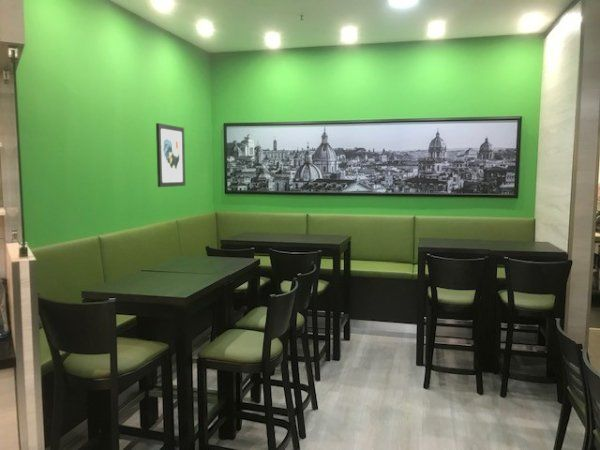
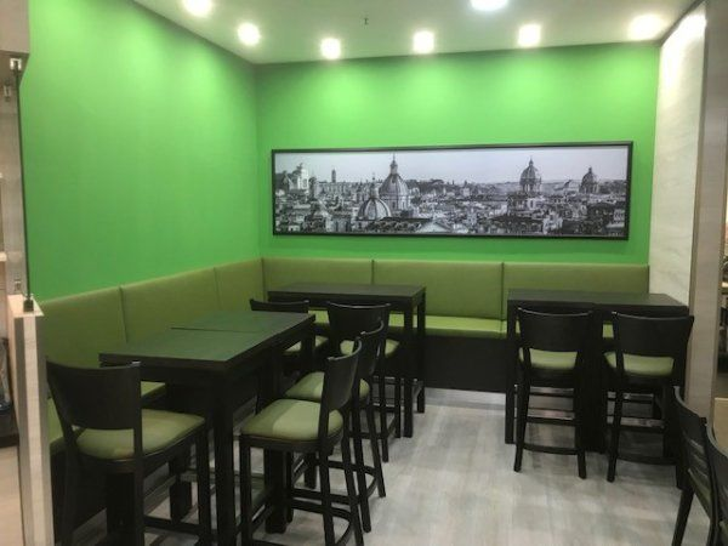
- wall art (171, 156)
